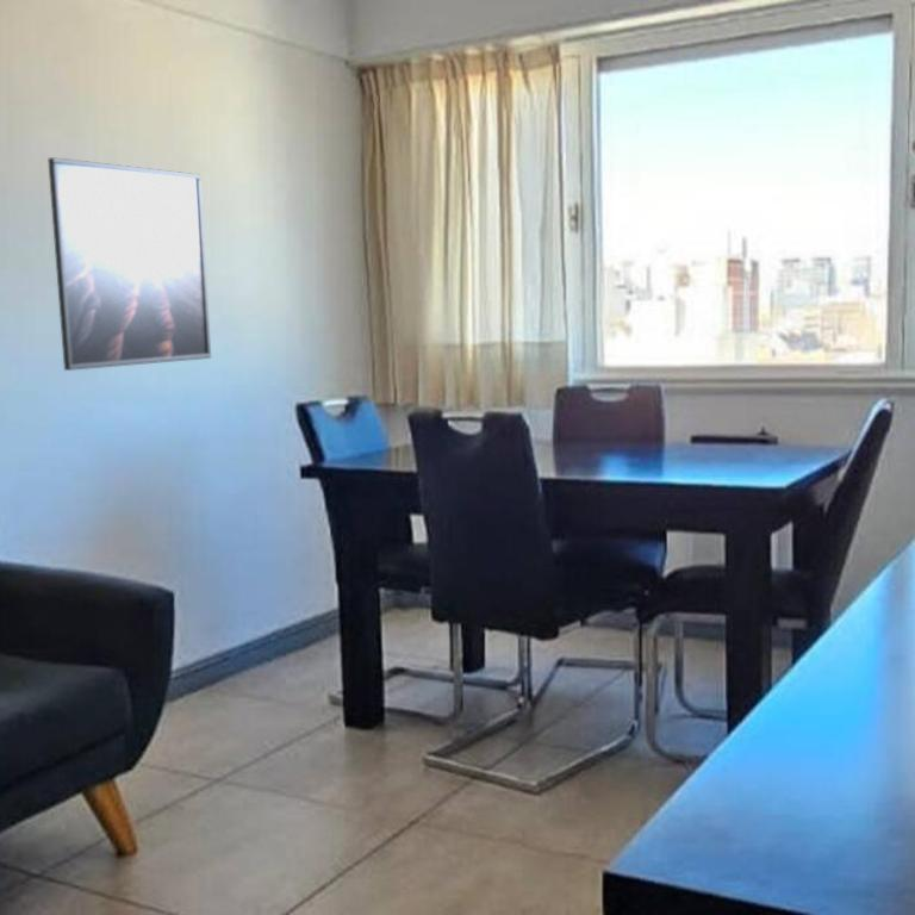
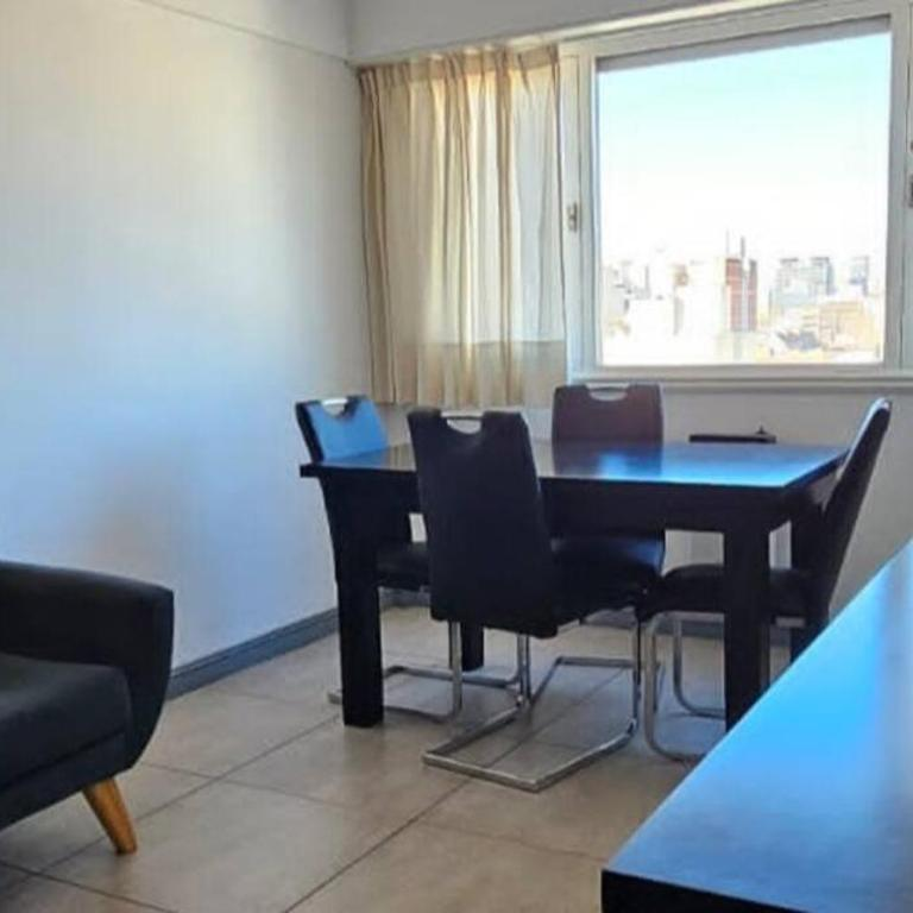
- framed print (136, 266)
